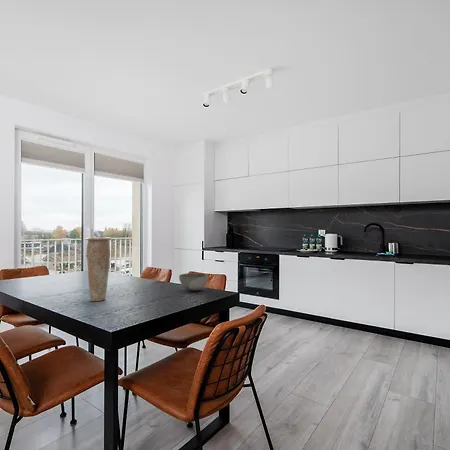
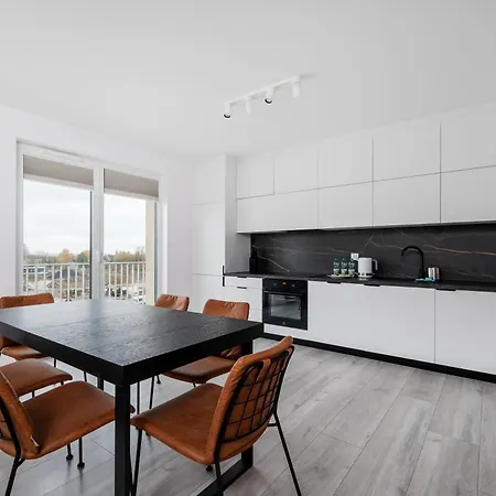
- bowl (193, 282)
- vase (98, 268)
